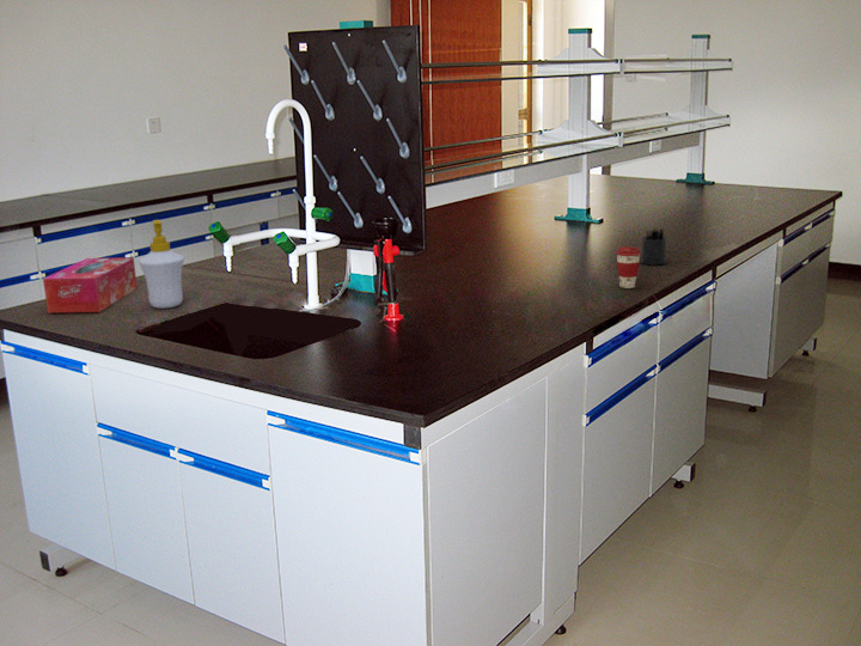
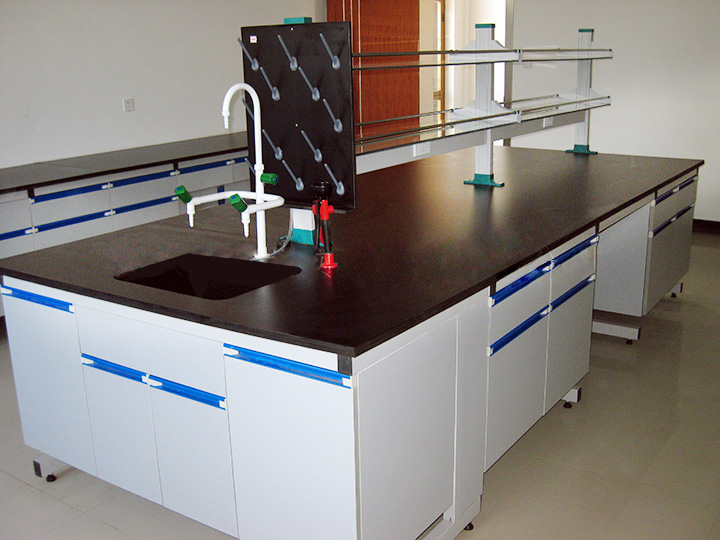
- soap bottle (161, 263)
- tissue box (92, 284)
- coffee cup (628, 267)
- pen holder (654, 244)
